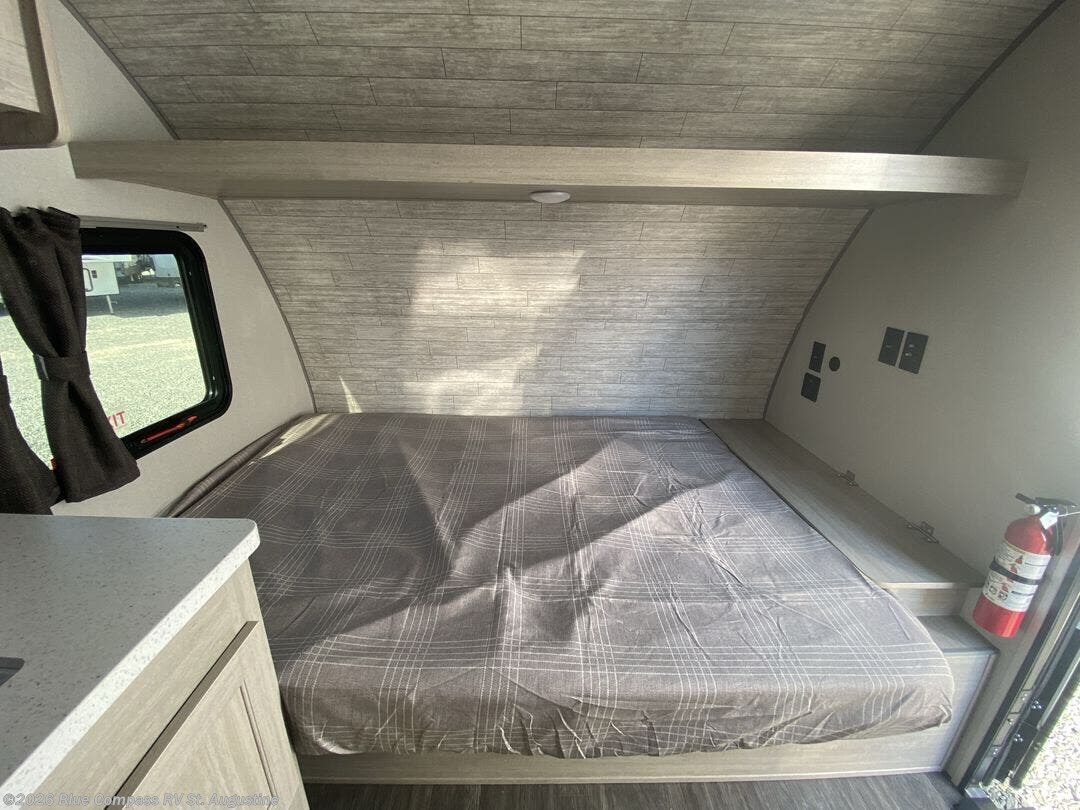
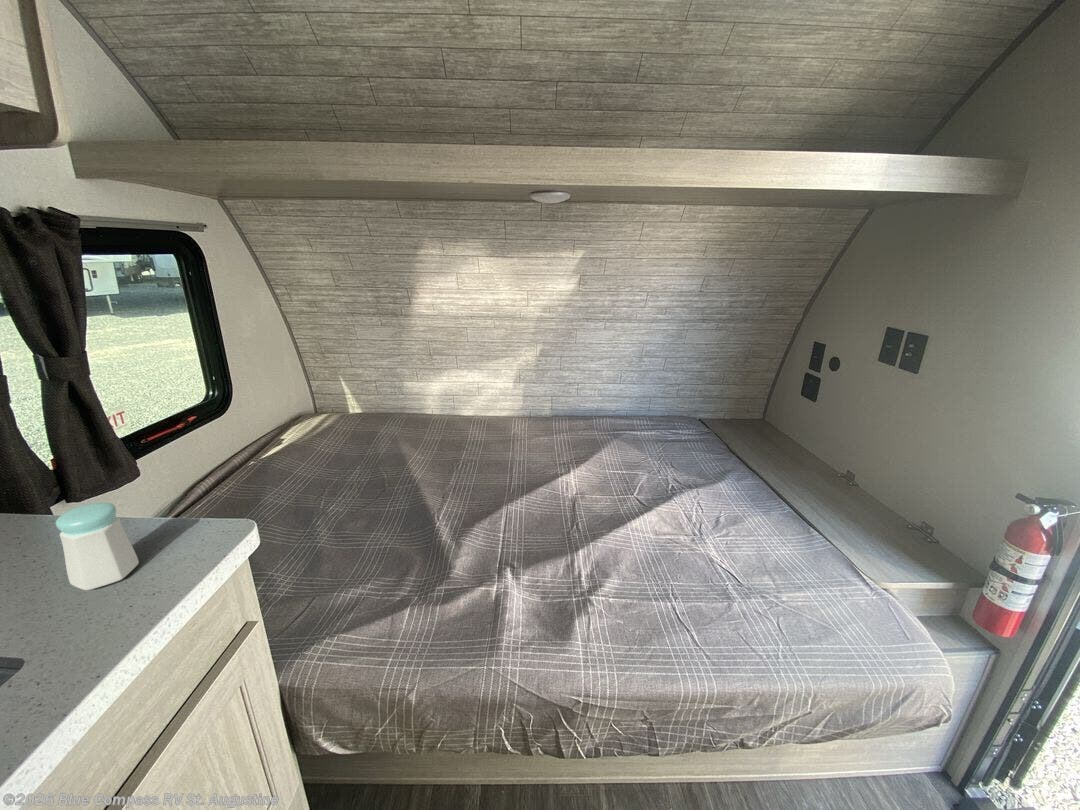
+ salt shaker (96, 543)
